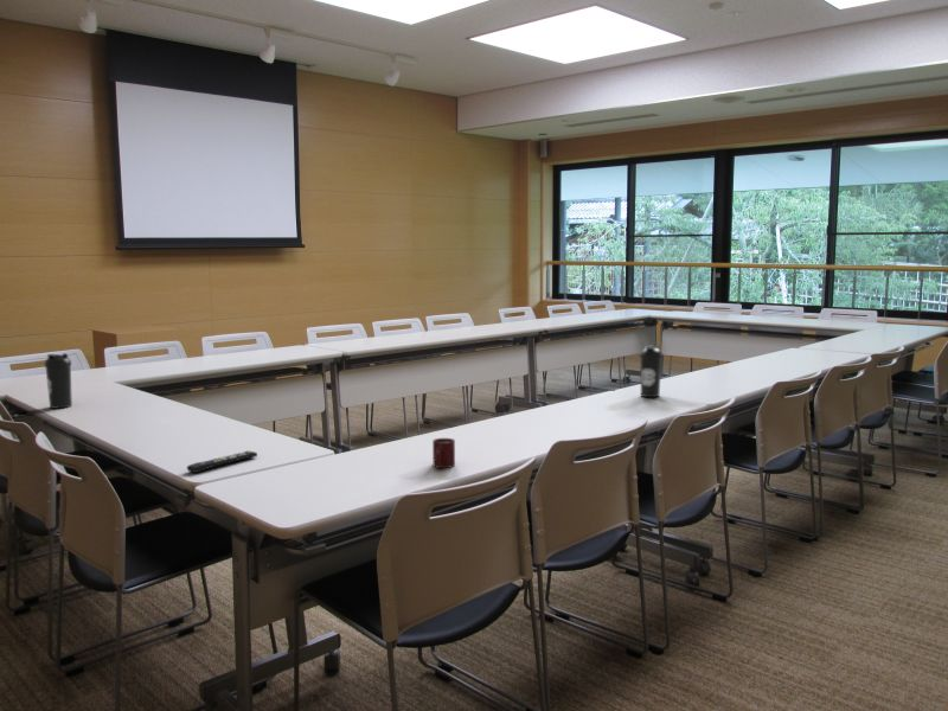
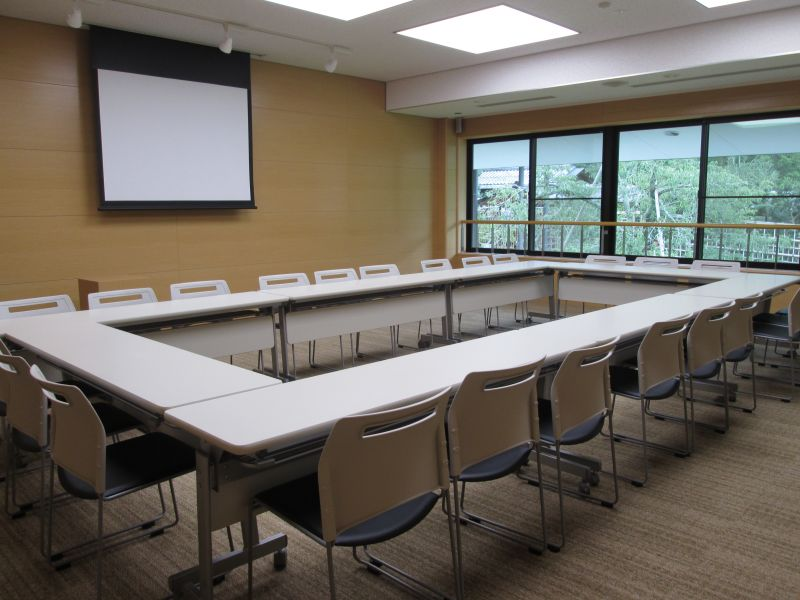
- remote control (223, 461)
- cup (442, 454)
- water bottle (58, 379)
- water bottle (651, 371)
